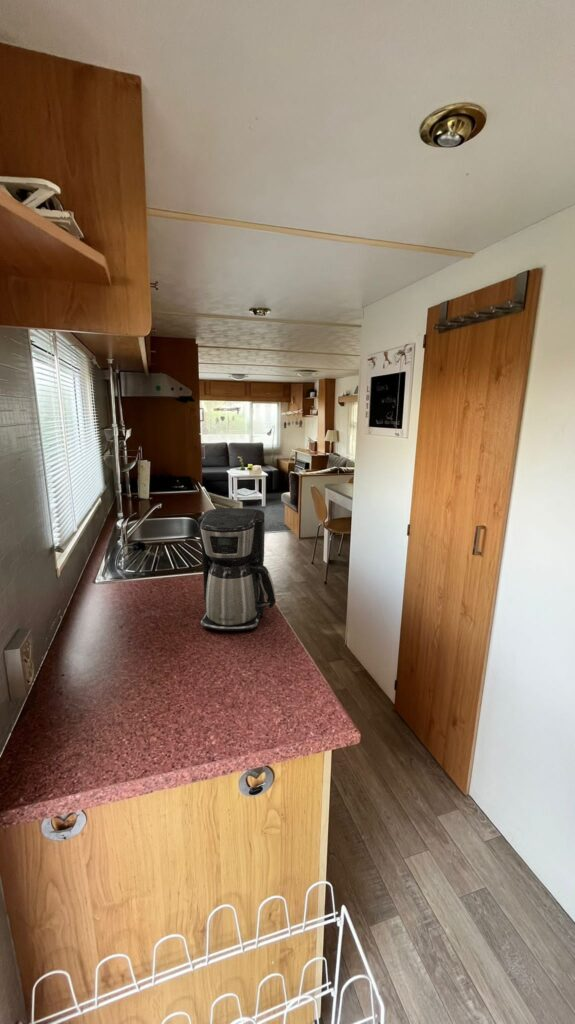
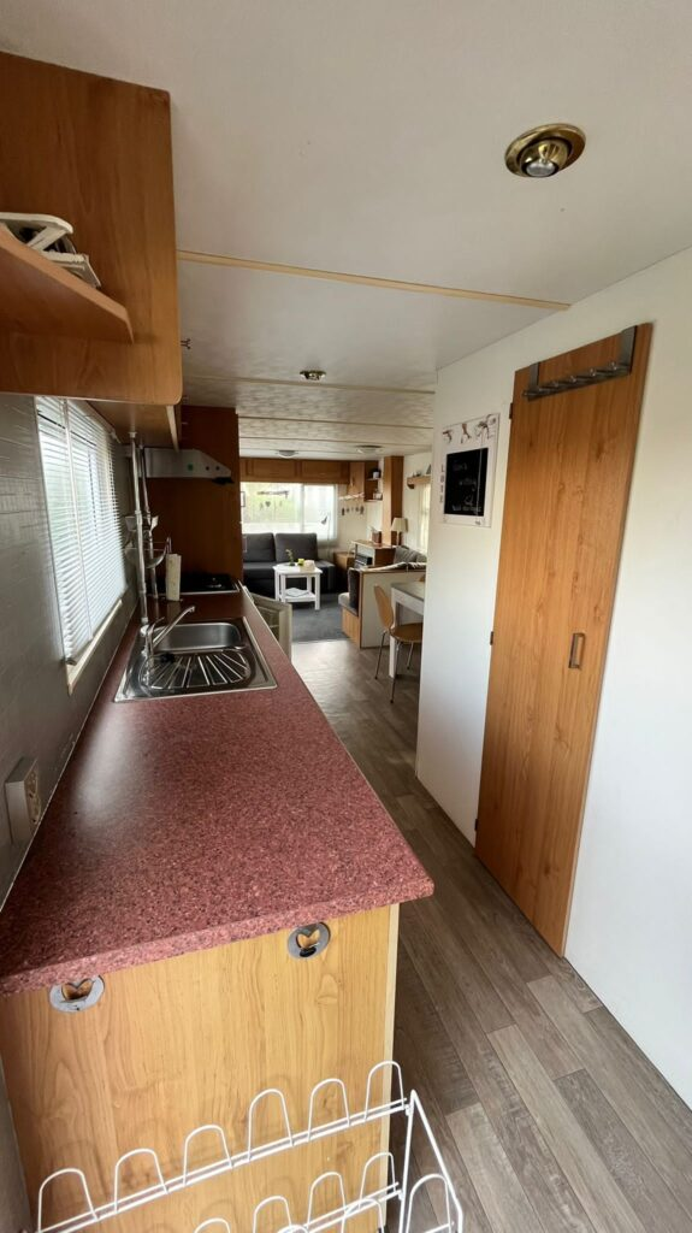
- coffee maker (243, 562)
